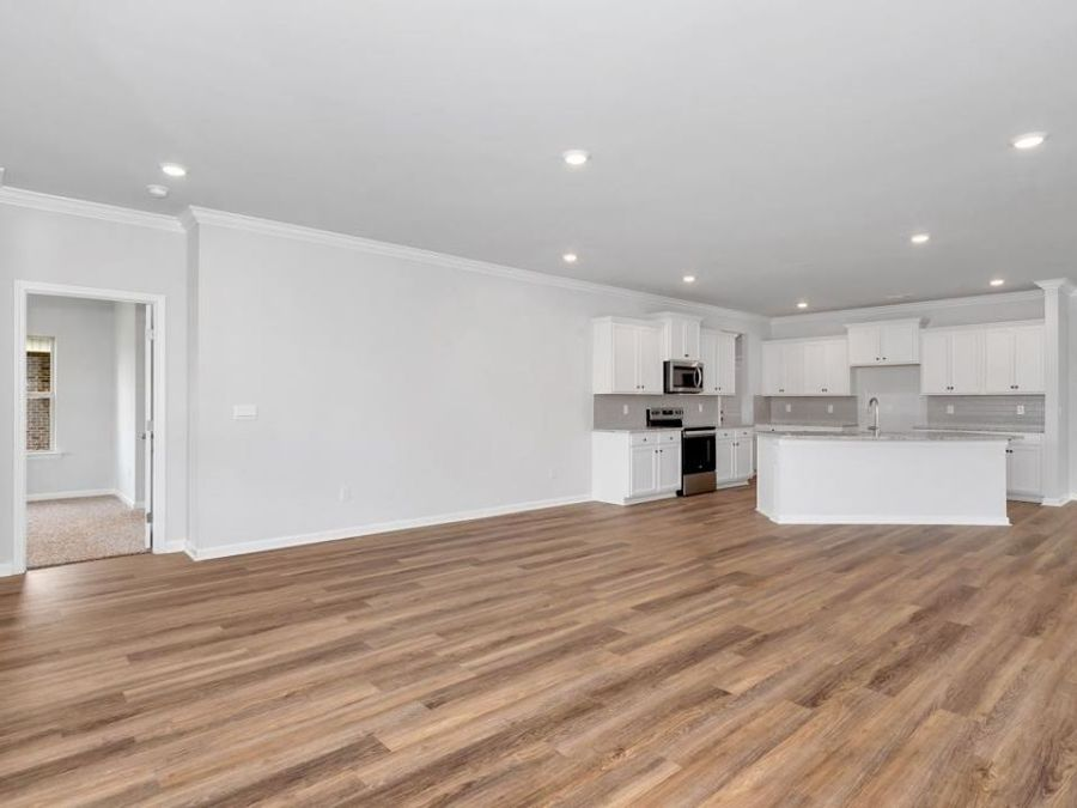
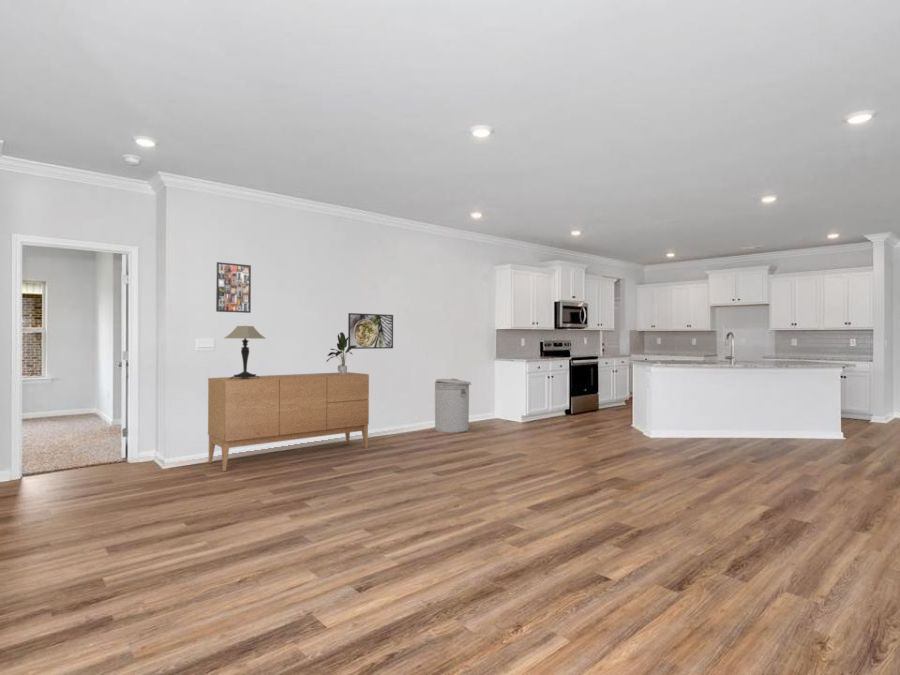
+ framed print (233, 288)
+ table lamp (245, 351)
+ can (452, 403)
+ sideboard (293, 415)
+ potted plant (342, 352)
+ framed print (371, 331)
